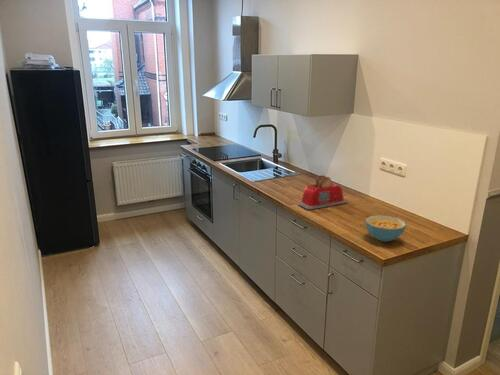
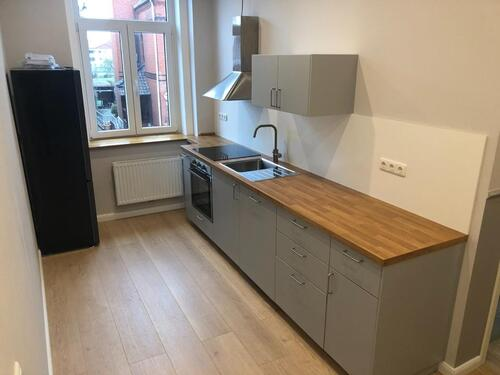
- cereal bowl (384, 230)
- toaster (323, 190)
